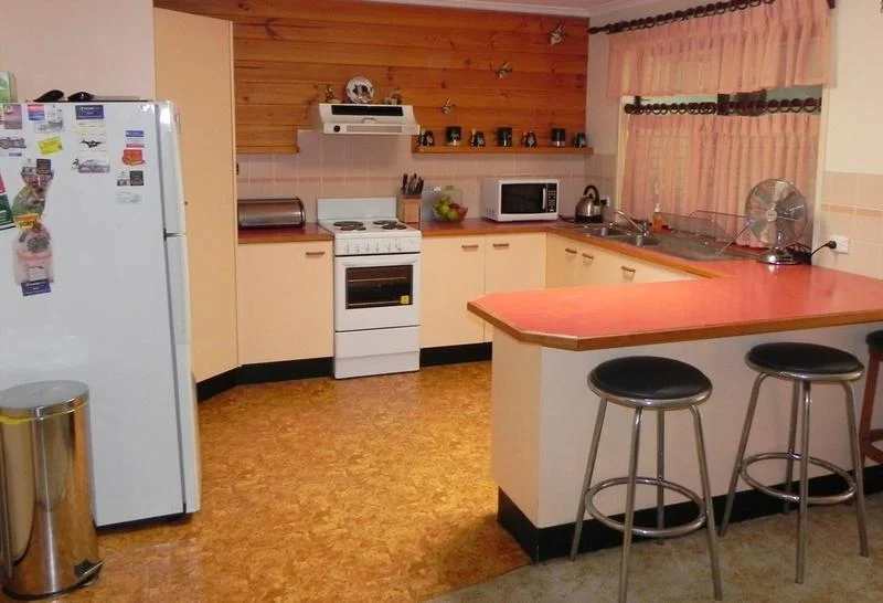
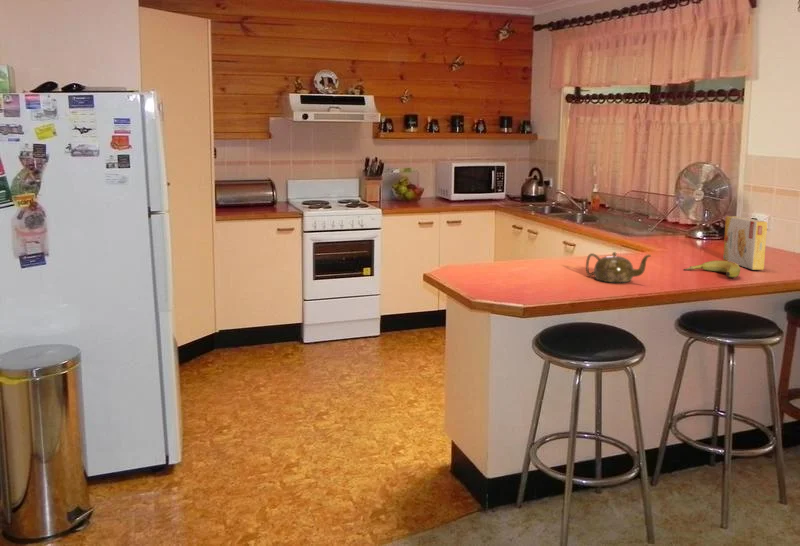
+ teapot (617, 266)
+ banana (711, 267)
+ cereal box (744, 242)
